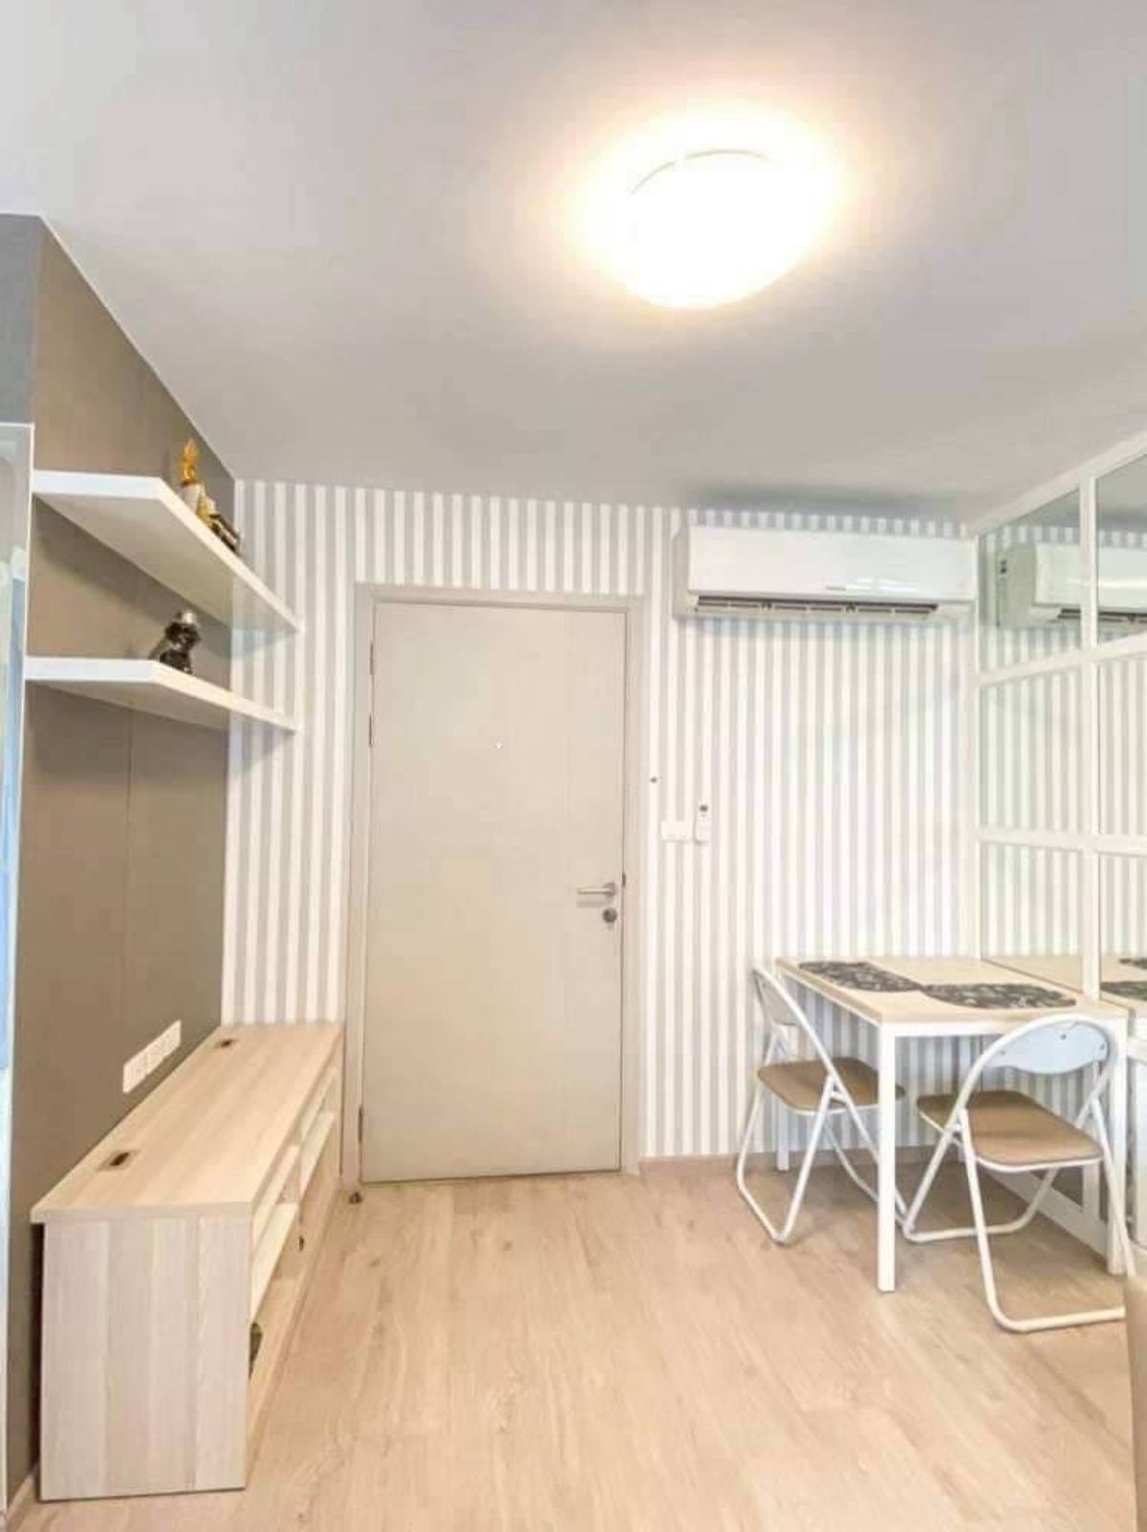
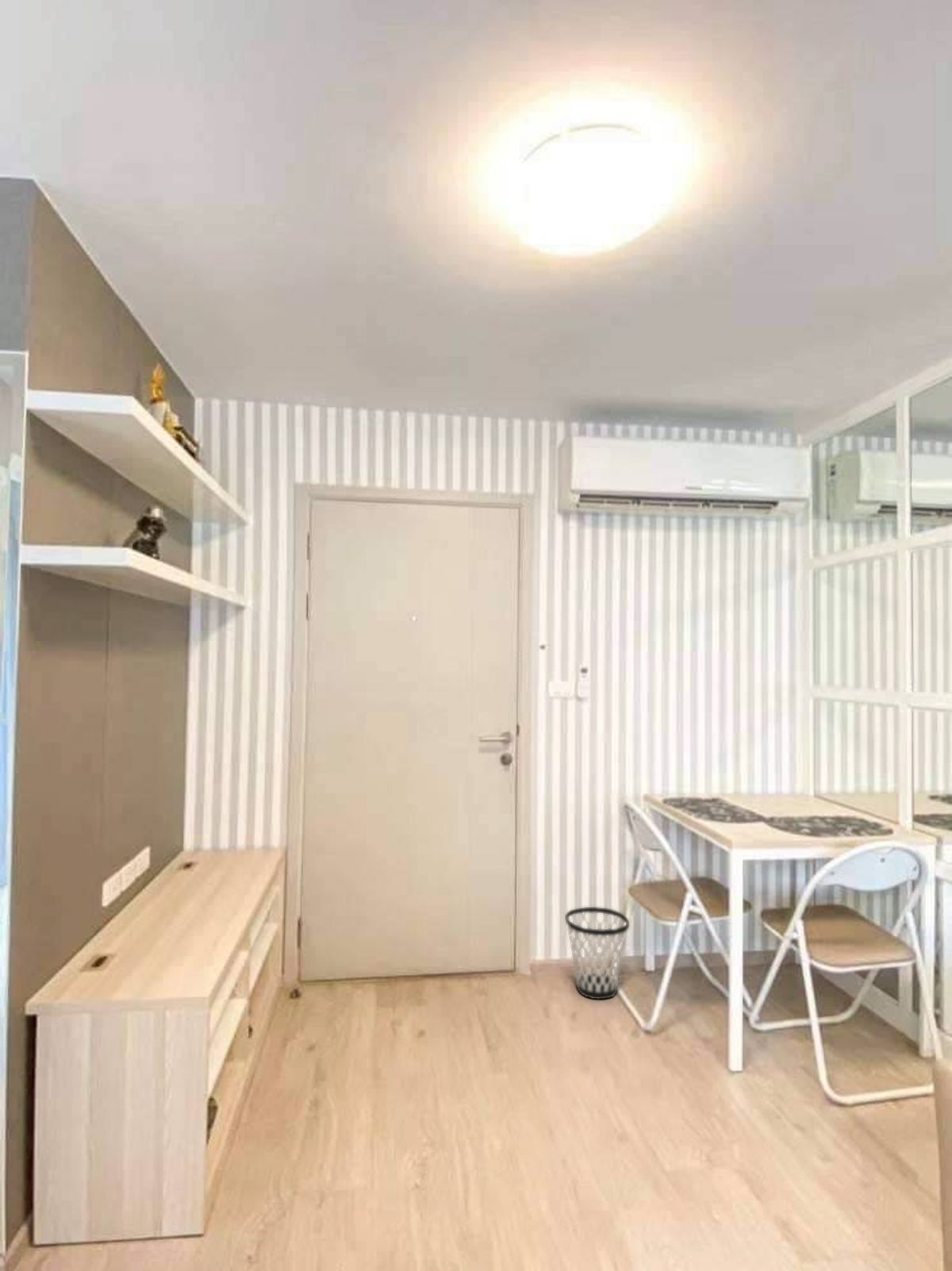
+ wastebasket (597, 954)
